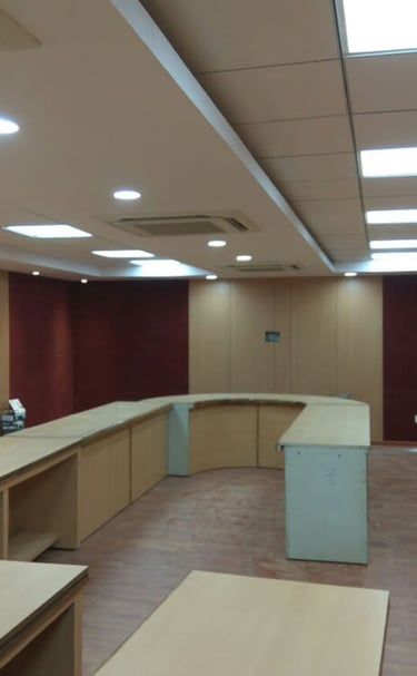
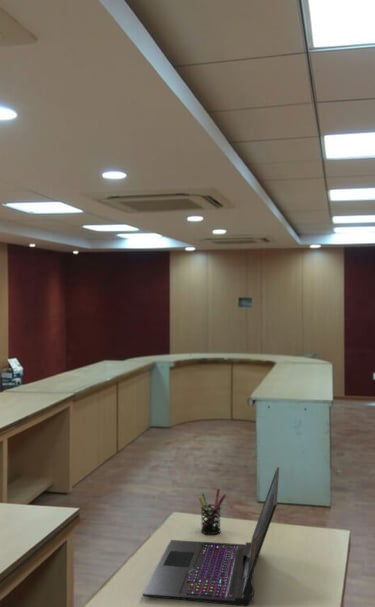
+ pen holder (210, 510)
+ laptop (212, 542)
